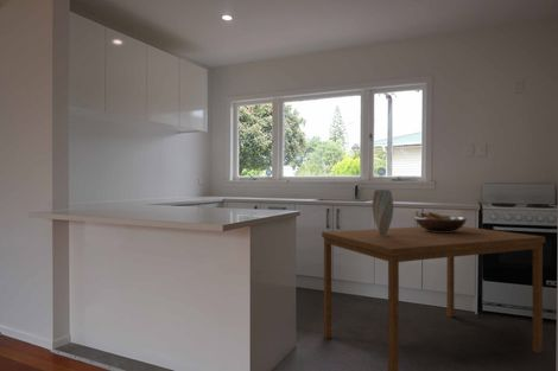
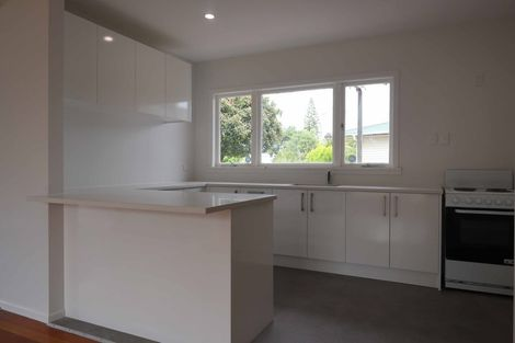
- vase (382, 212)
- dining table (448, 288)
- fruit bowl (439, 222)
